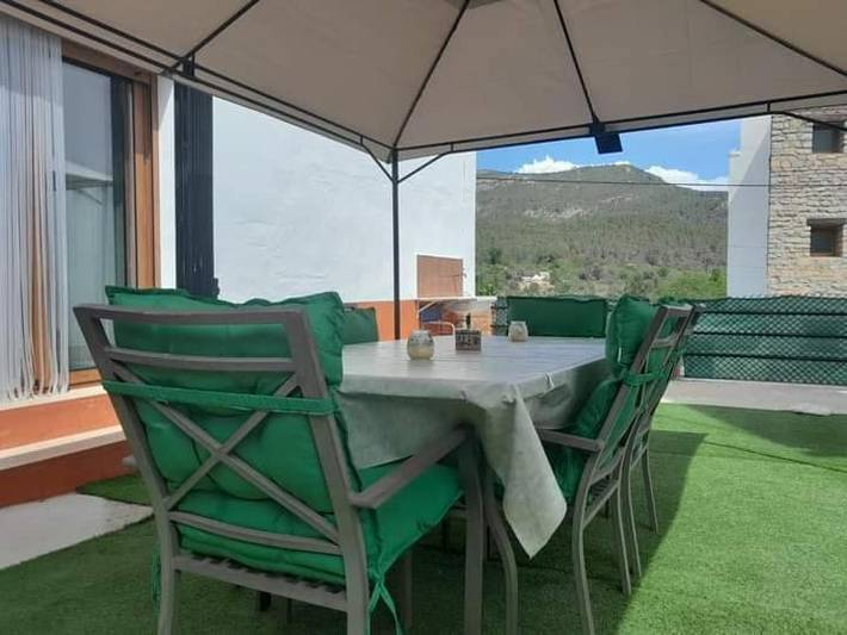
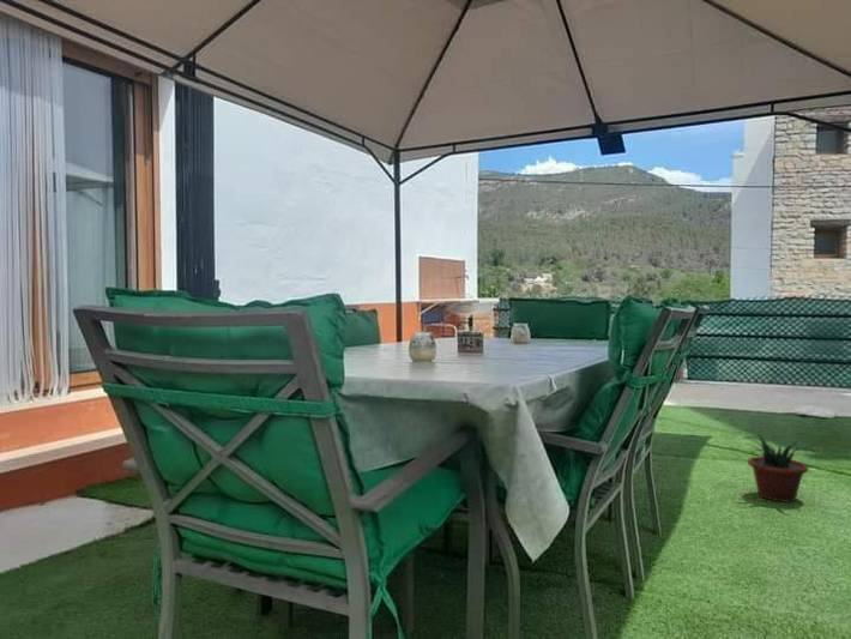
+ potted plant (774, 468)
